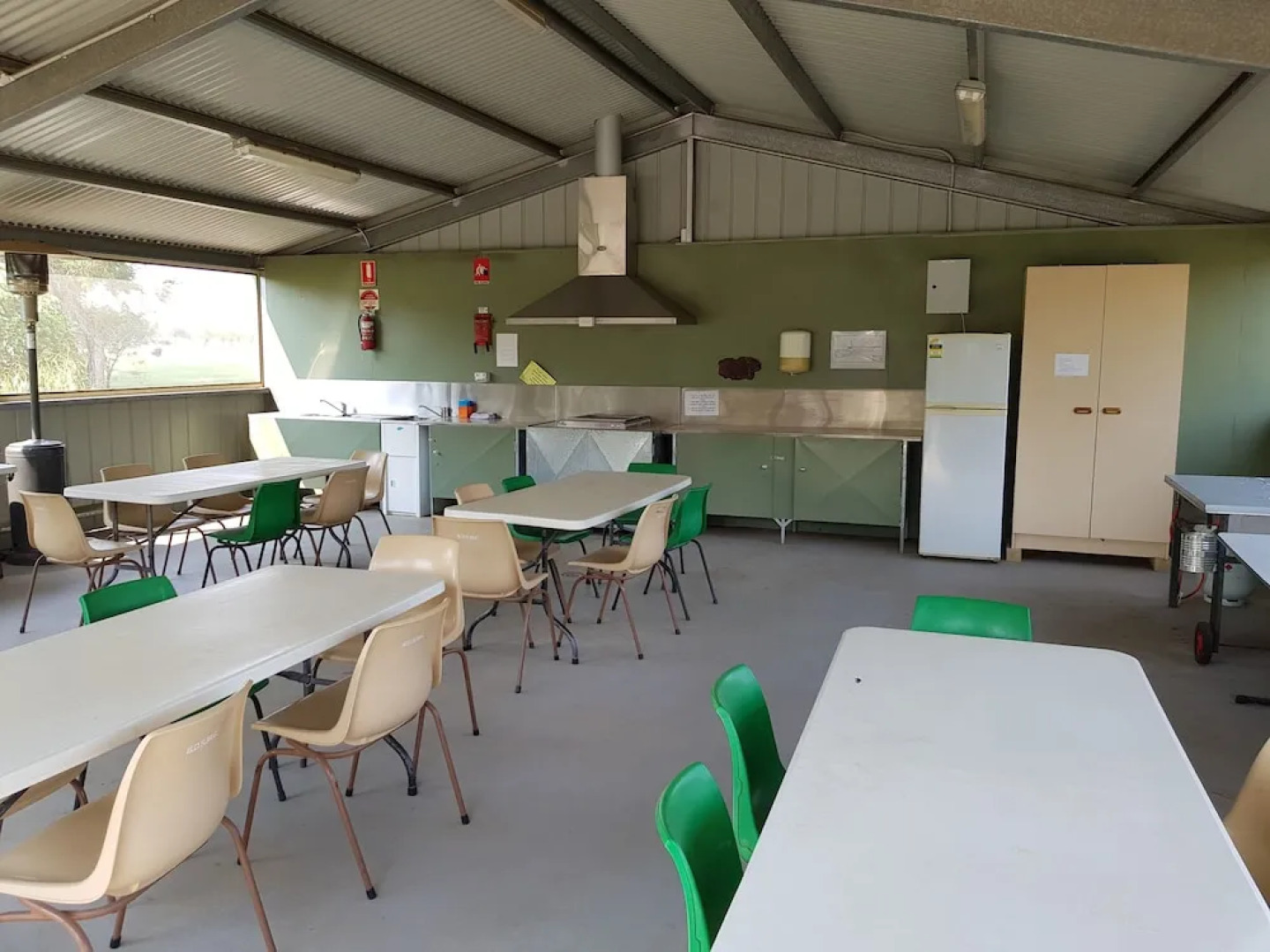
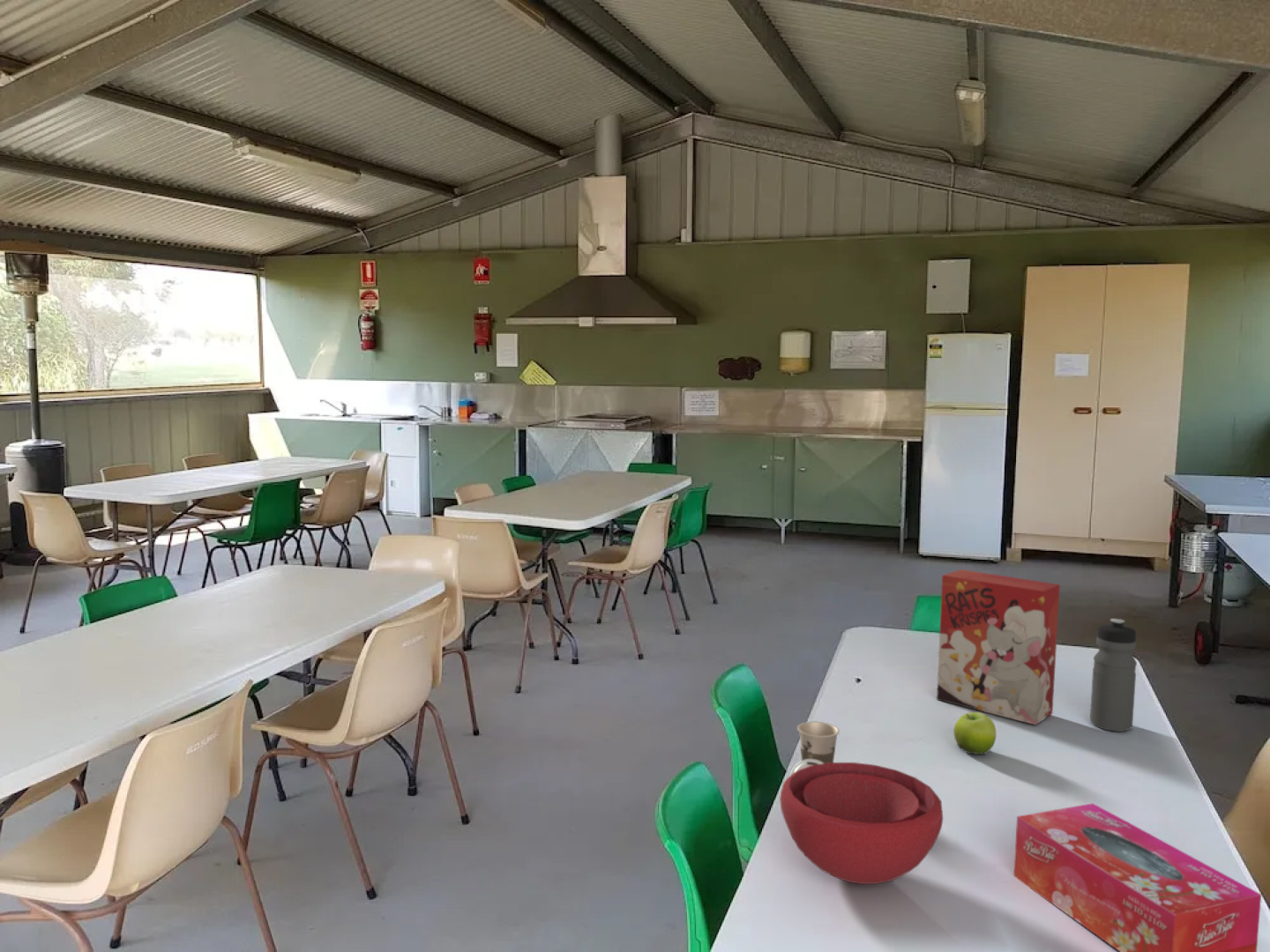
+ fruit (975, 732)
+ cup (815, 760)
+ tissue box (1127, 884)
+ bowl (859, 832)
+ cereal box (997, 643)
+ water bottle (1114, 672)
